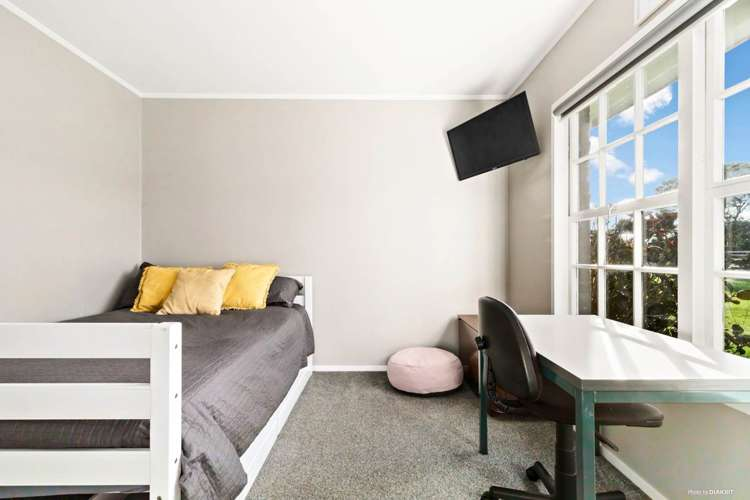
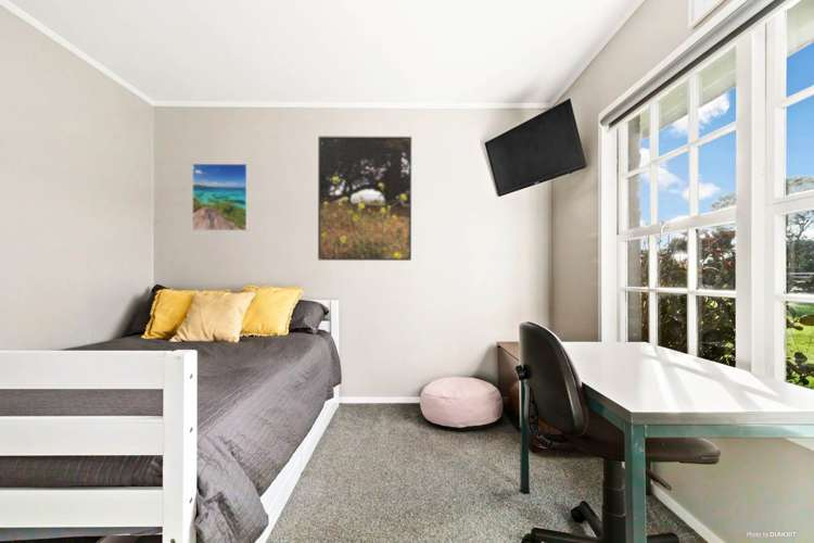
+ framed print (365, 198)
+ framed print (220, 197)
